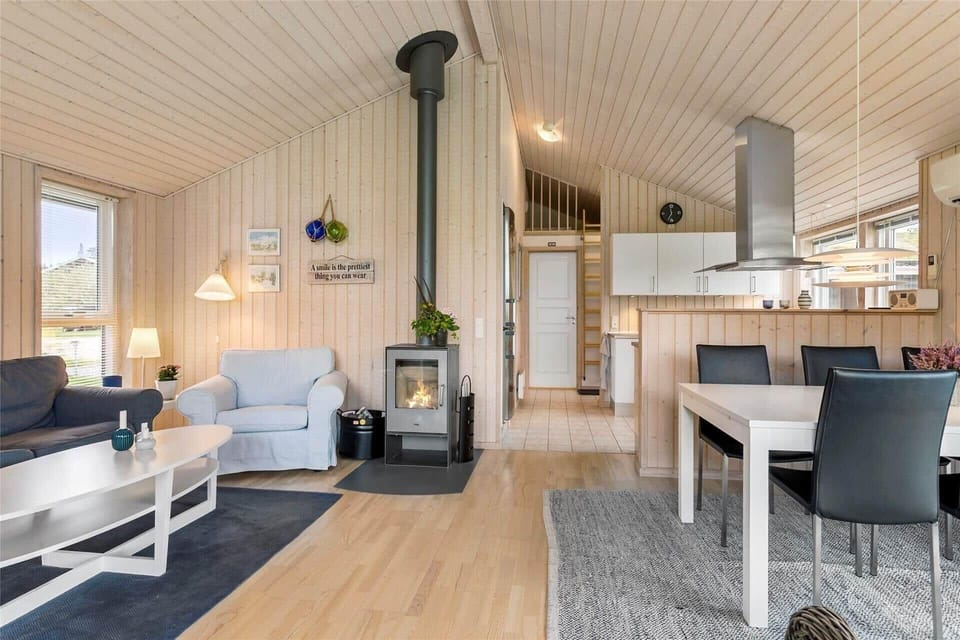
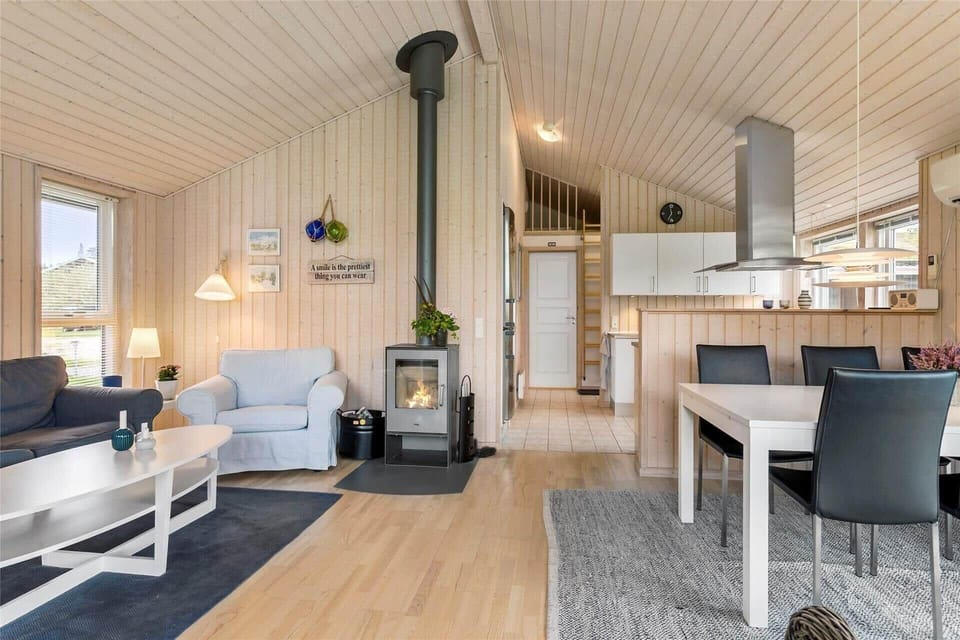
+ boots (482, 447)
